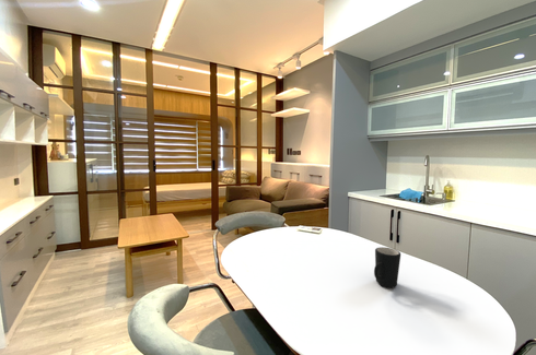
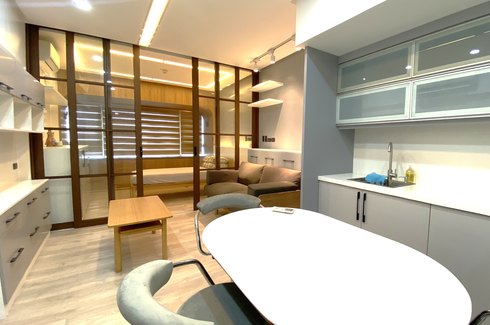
- mug (384, 269)
